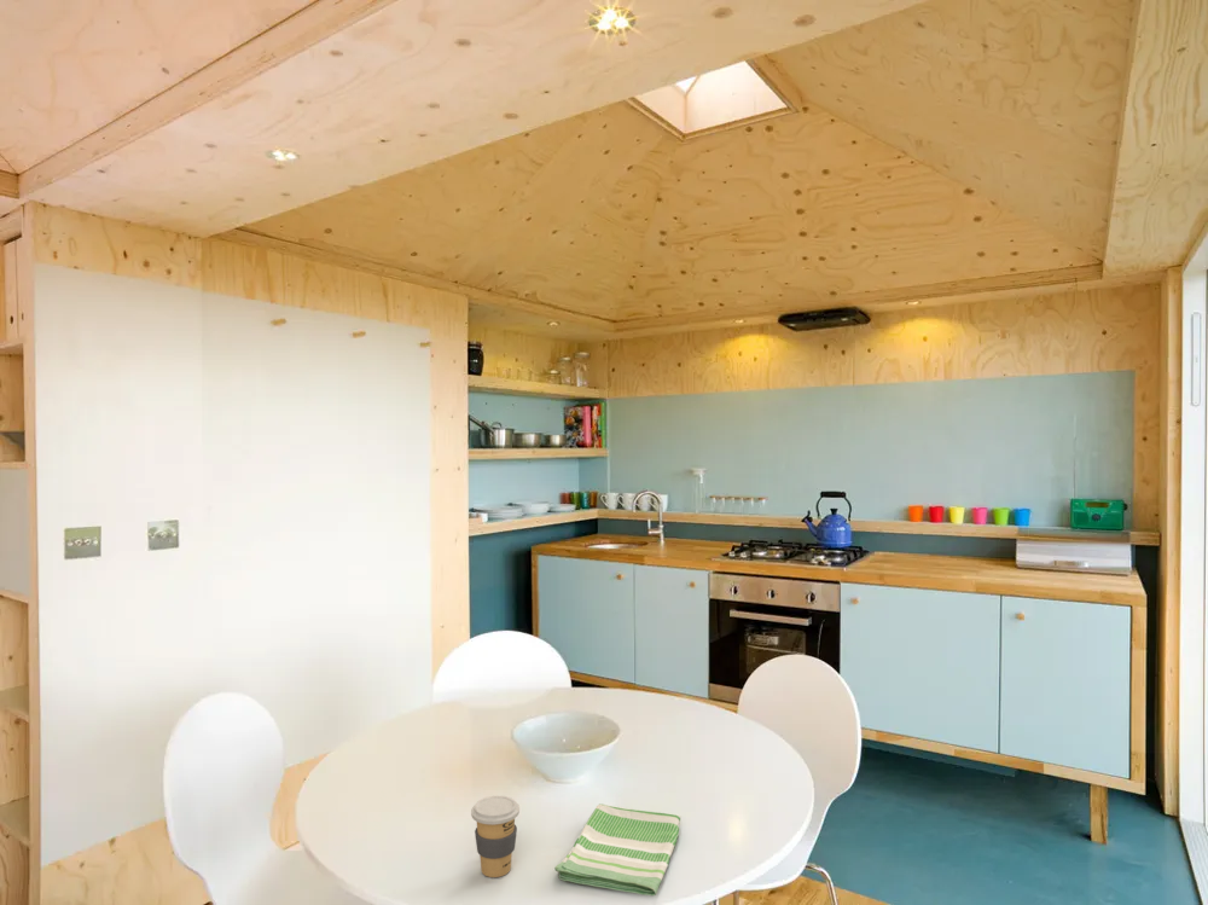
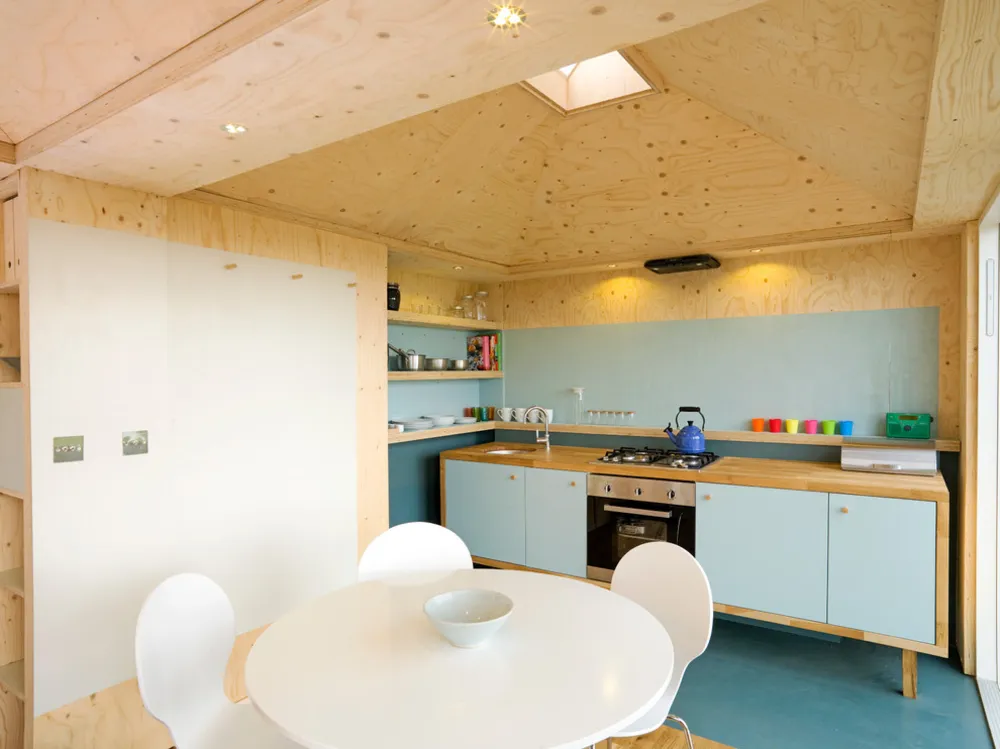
- dish towel (622, 845)
- coffee cup (495, 836)
